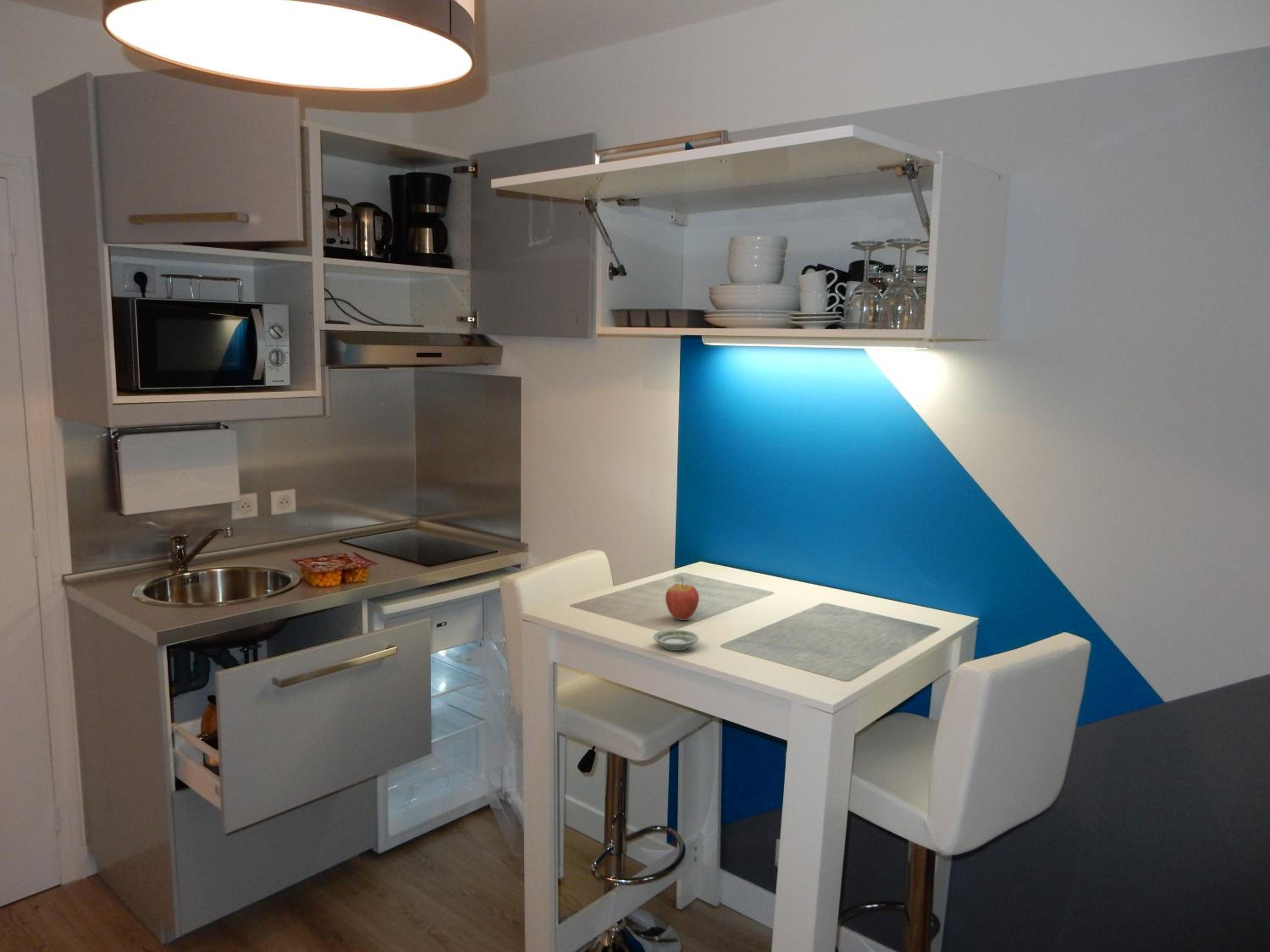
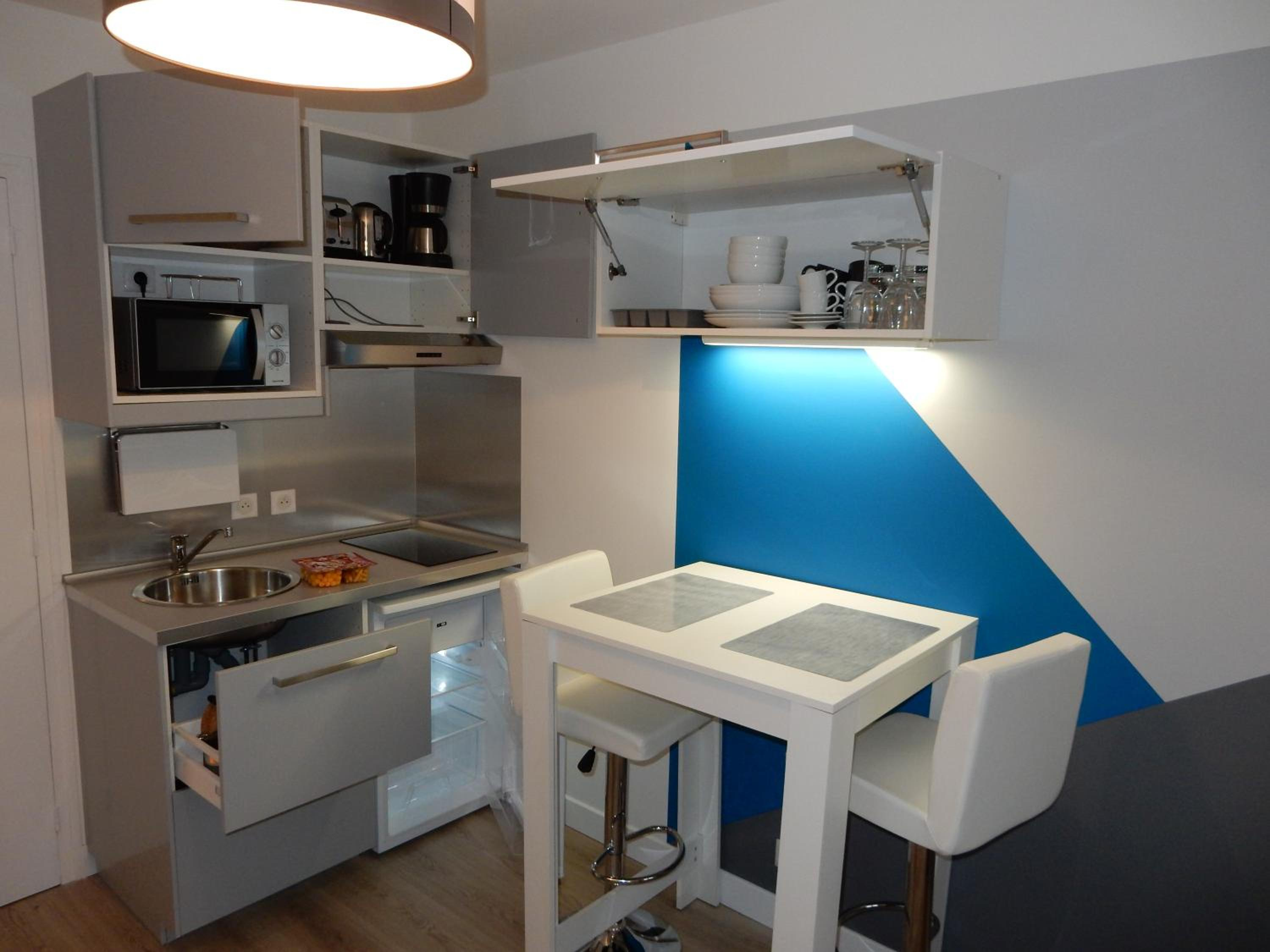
- fruit (682, 598)
- saucer (676, 641)
